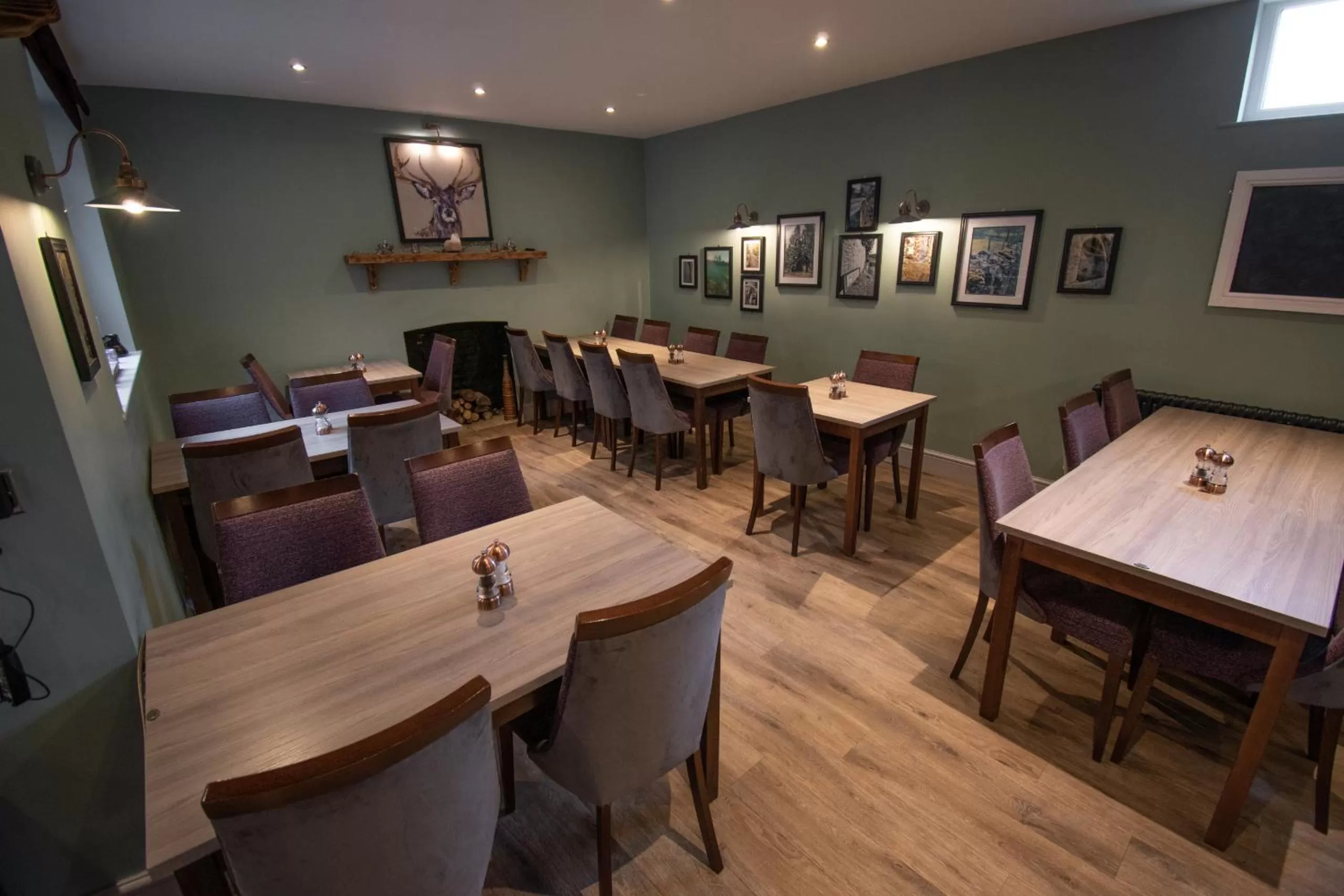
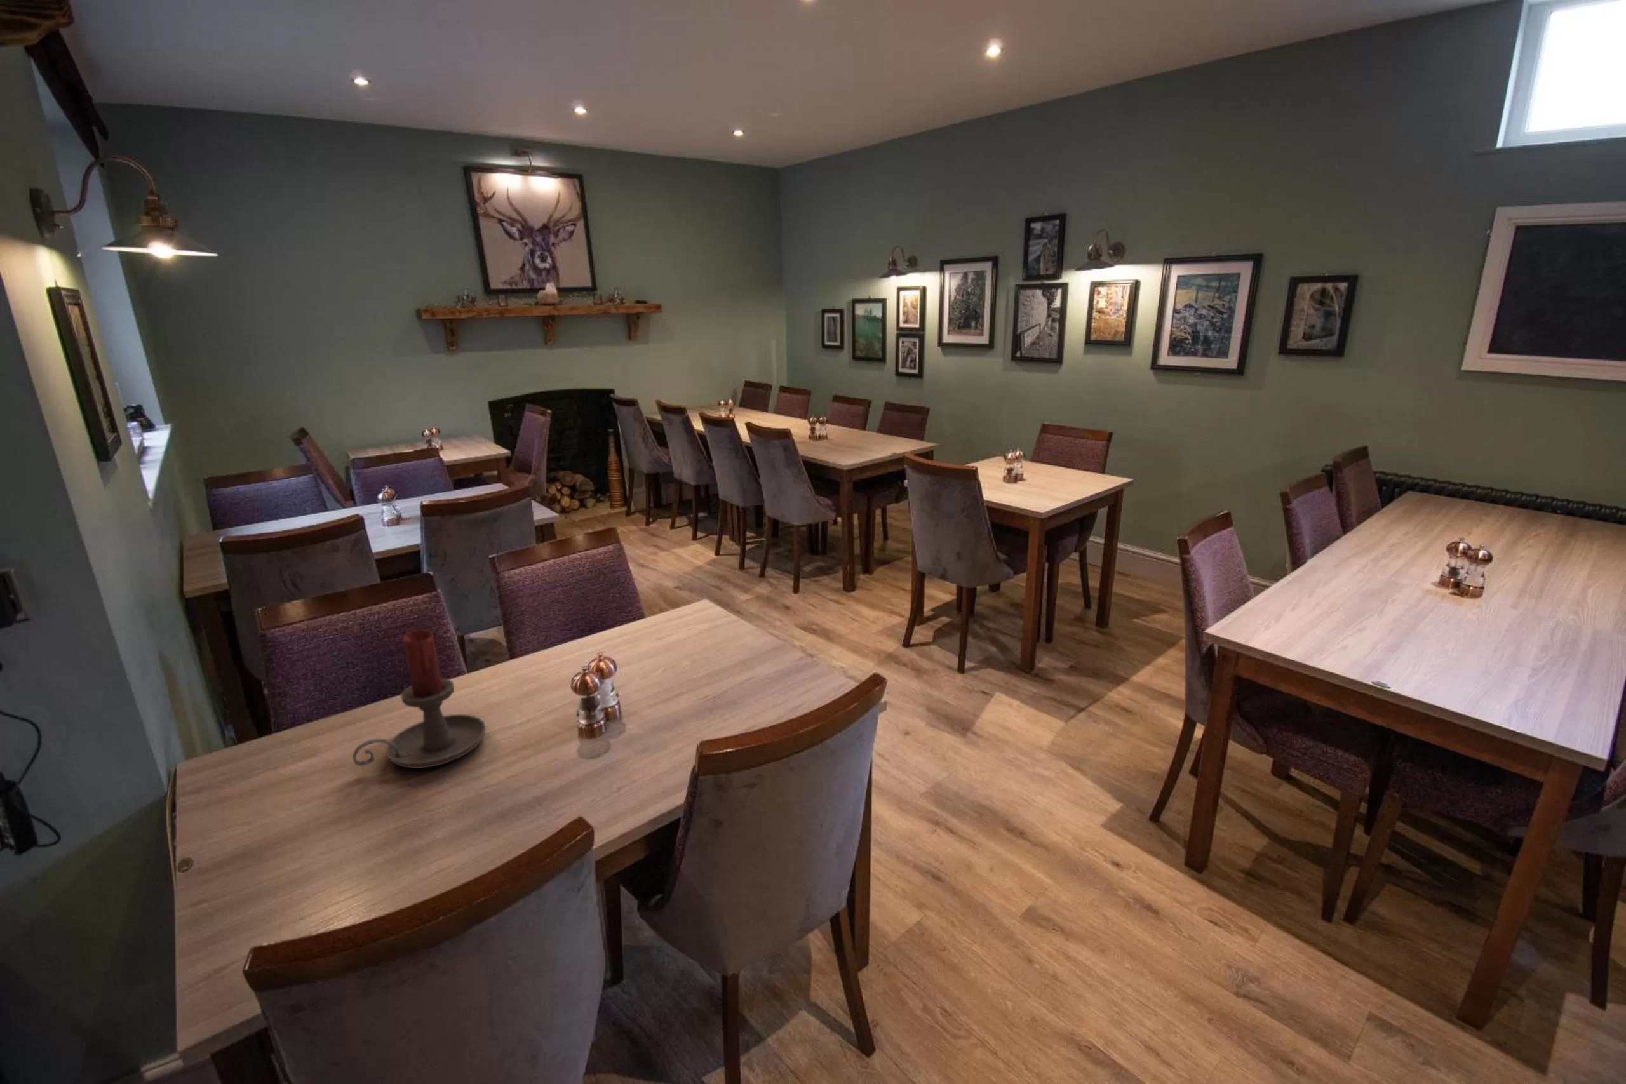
+ candle holder (413, 694)
